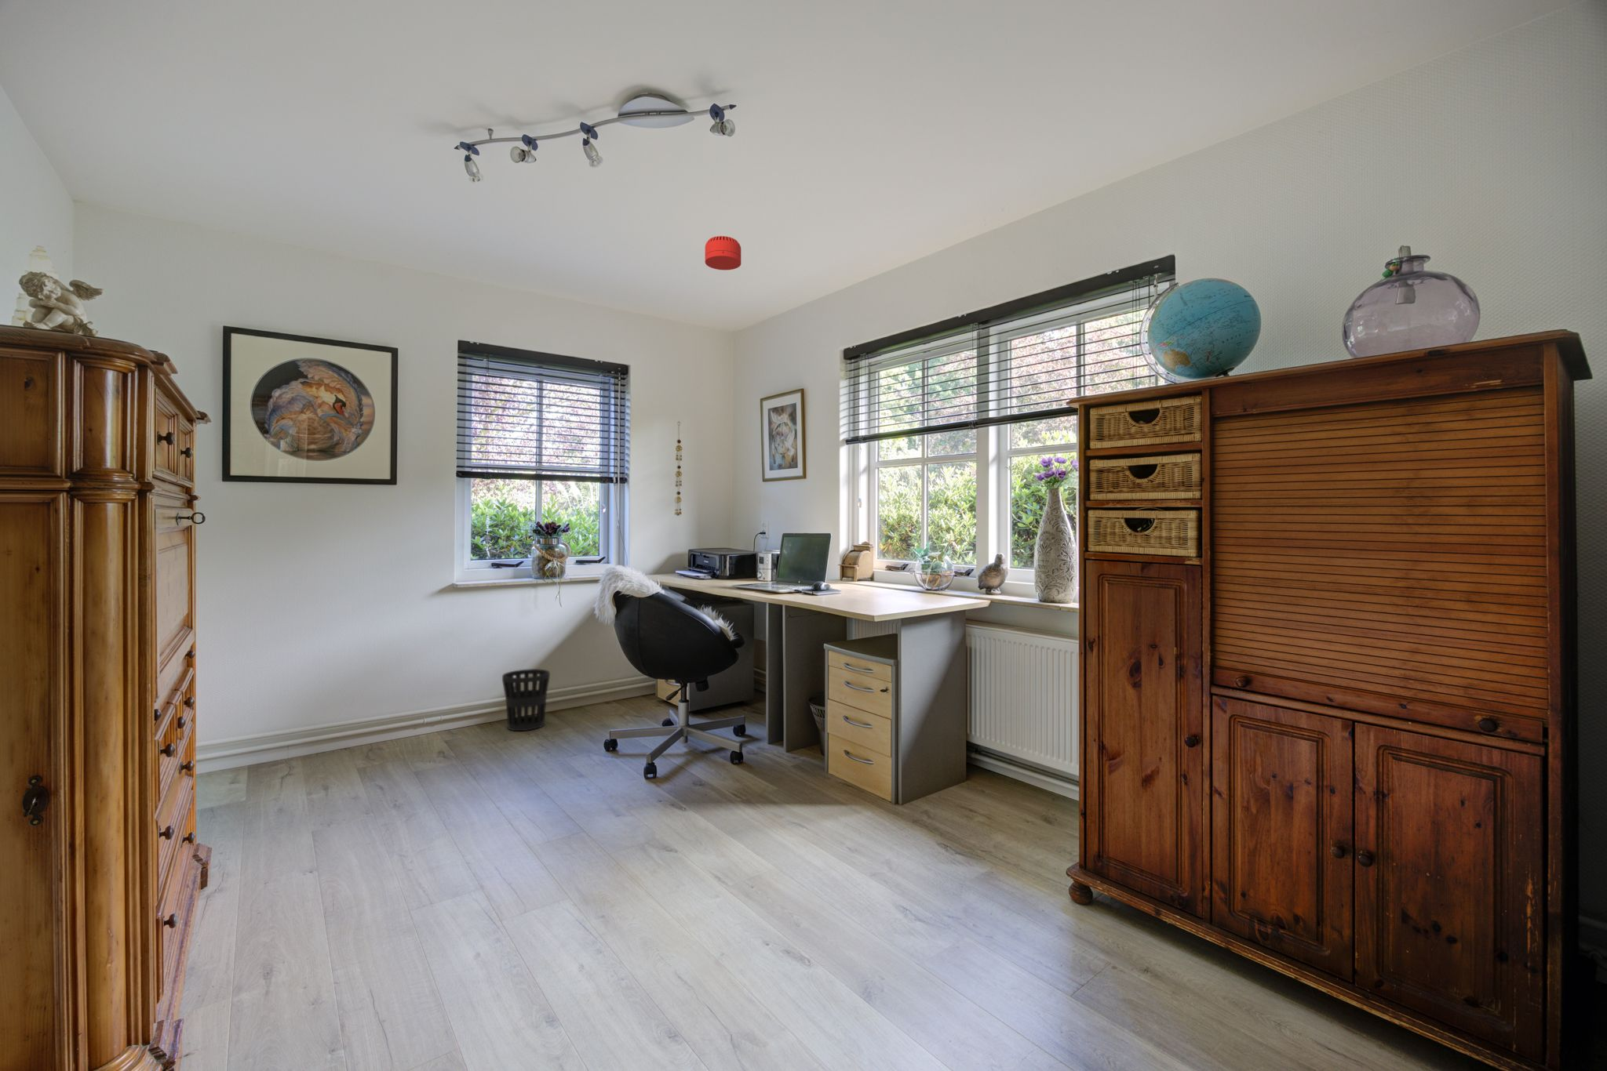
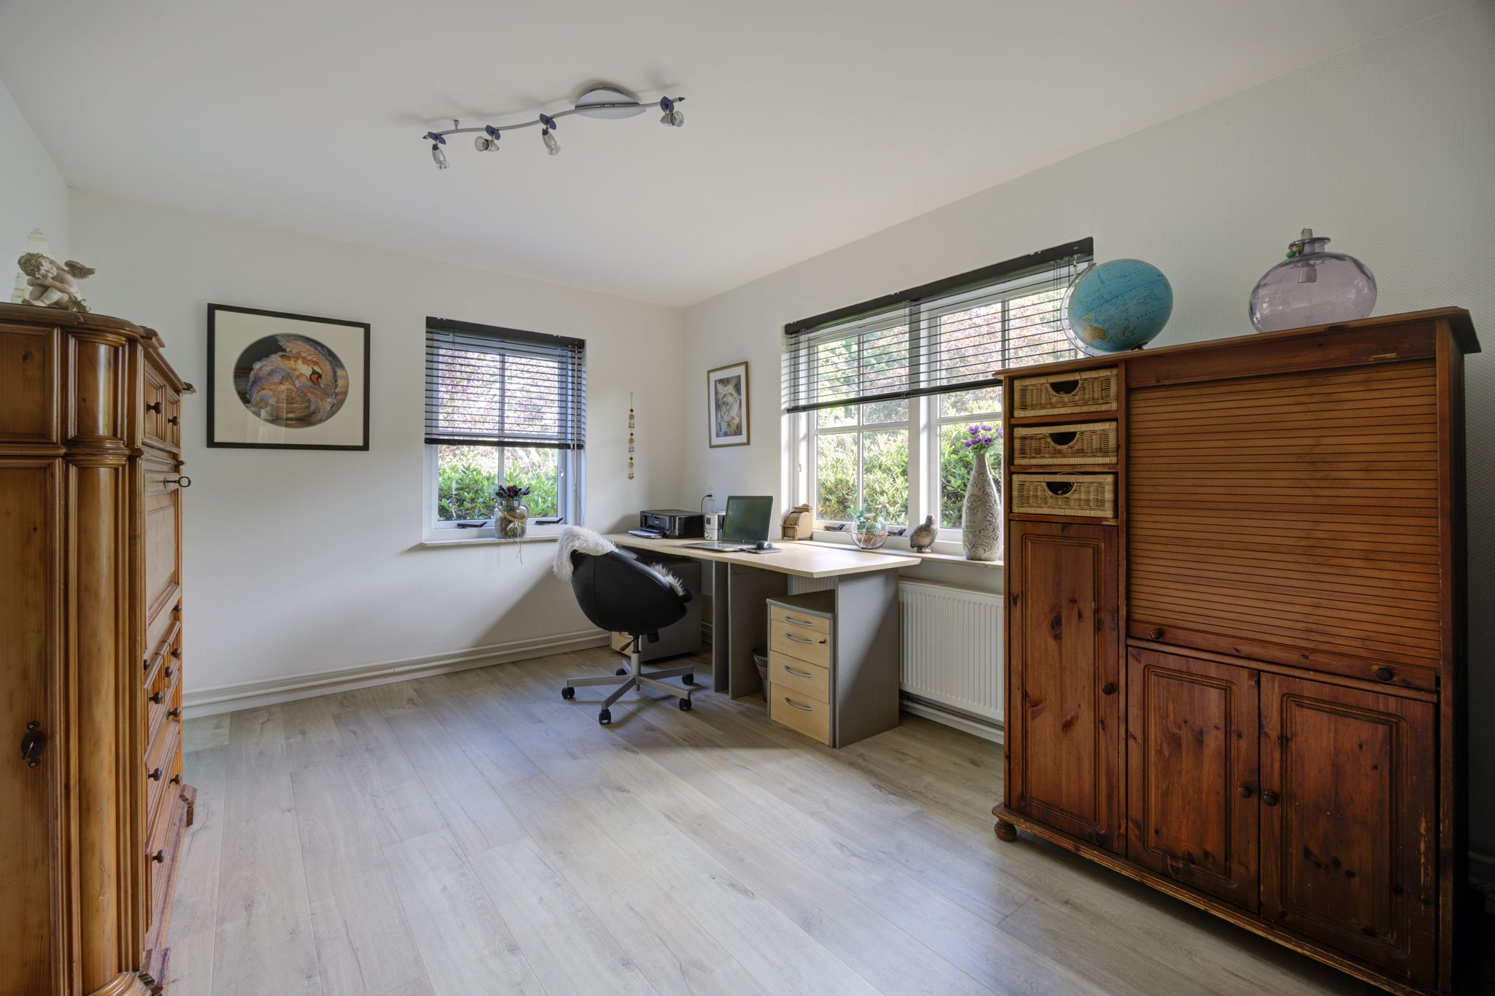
- wastebasket (526, 699)
- smoke detector (722, 252)
